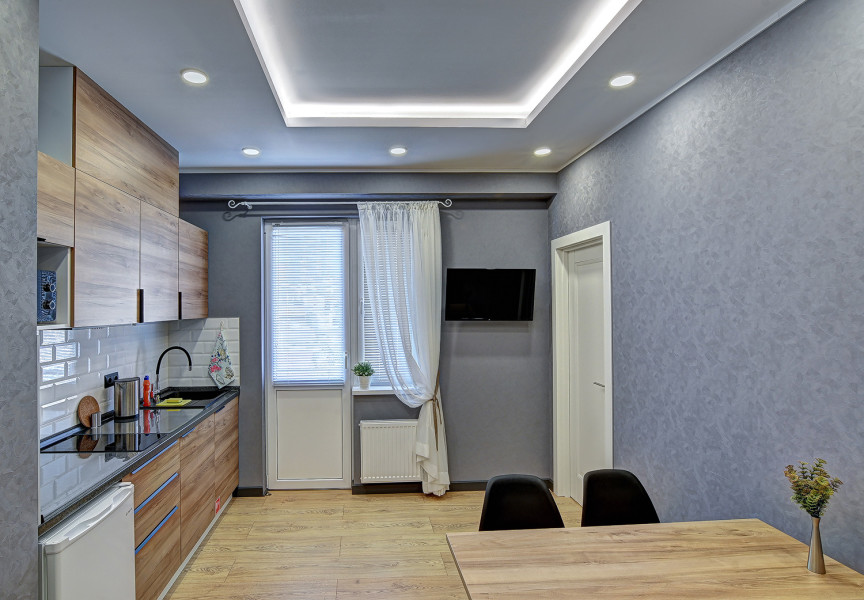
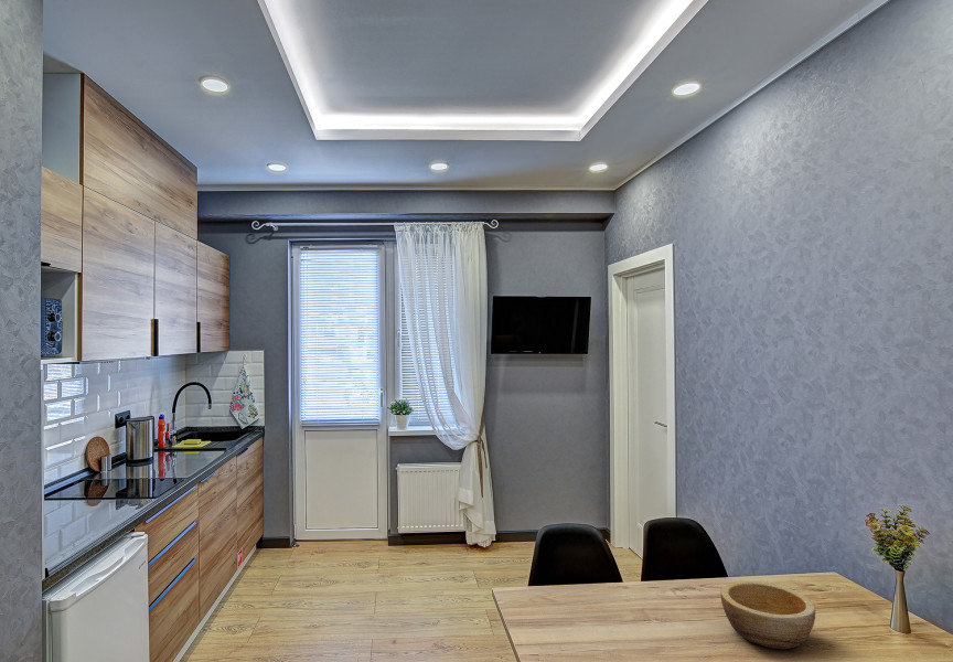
+ bowl (767, 616)
